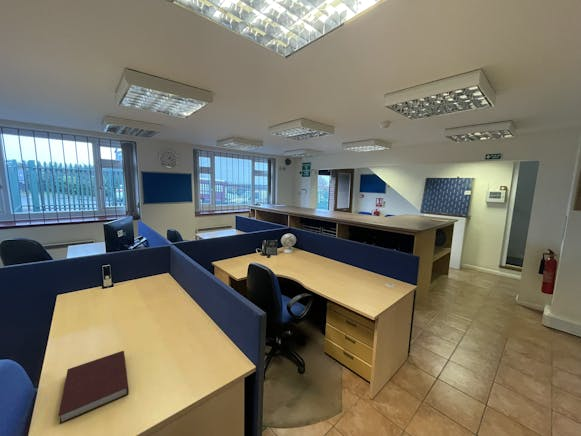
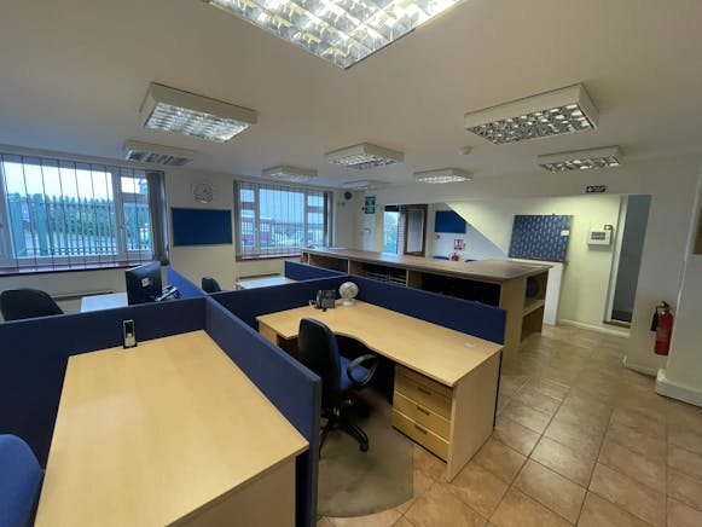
- notebook (97, 381)
